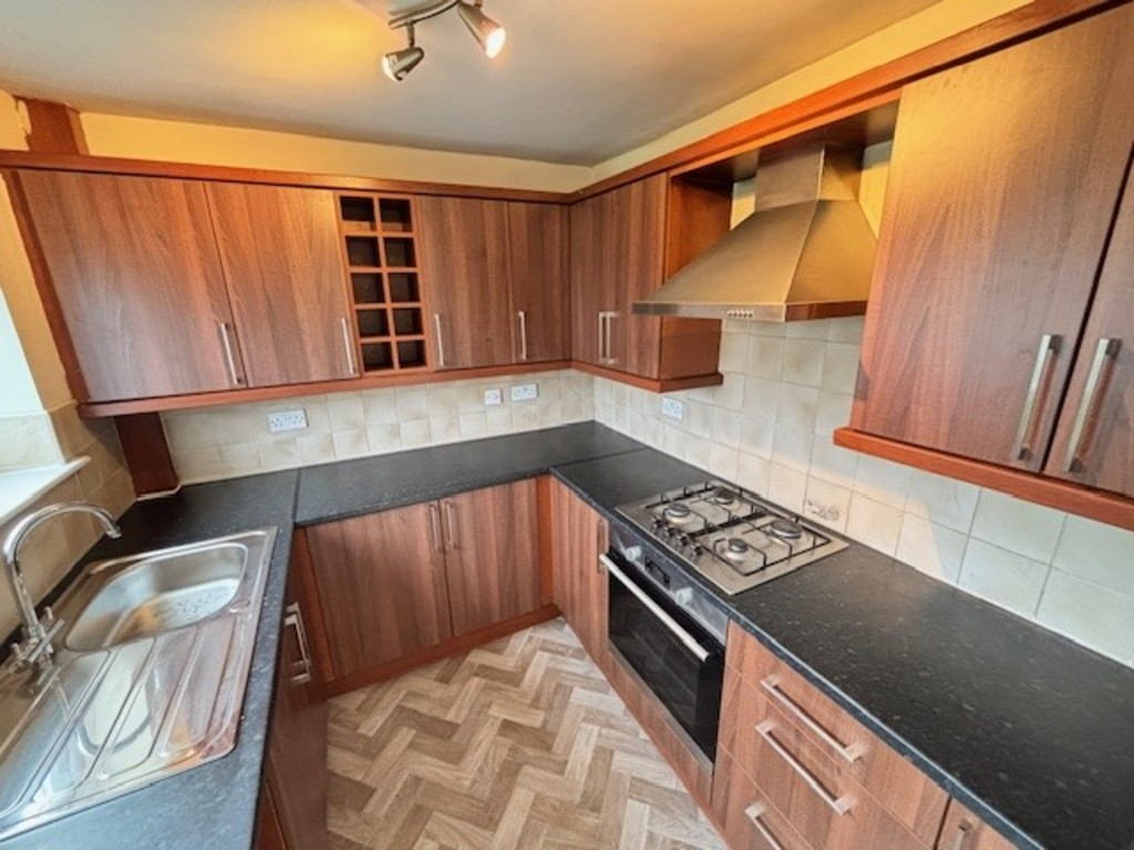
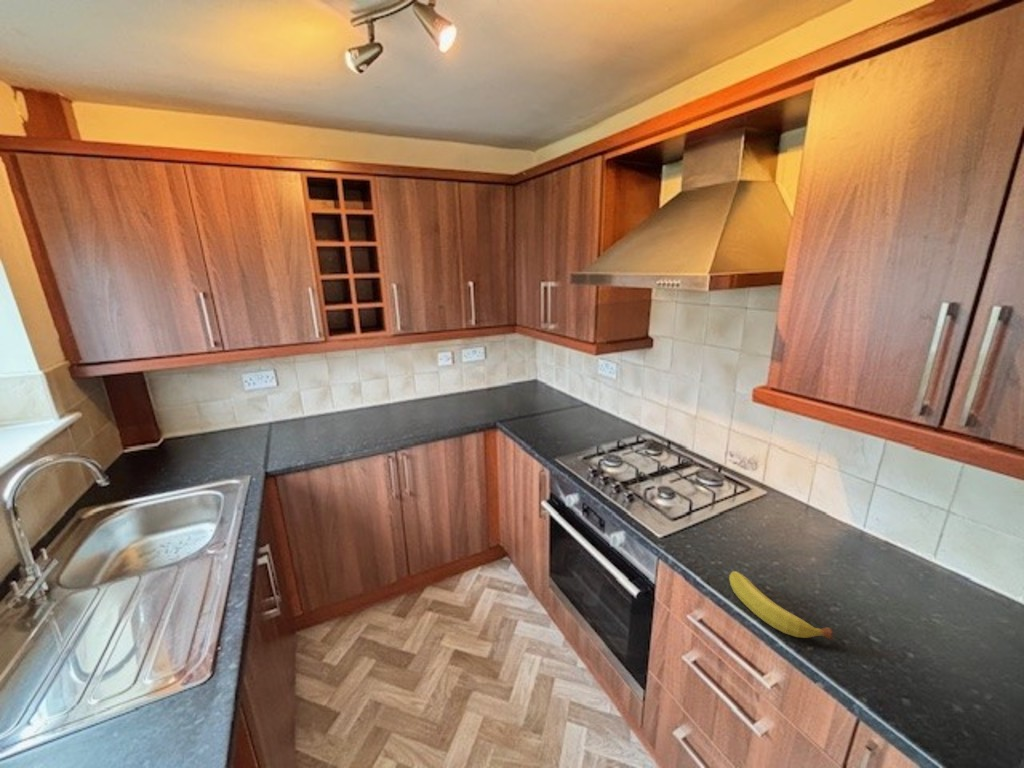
+ fruit (771, 601)
